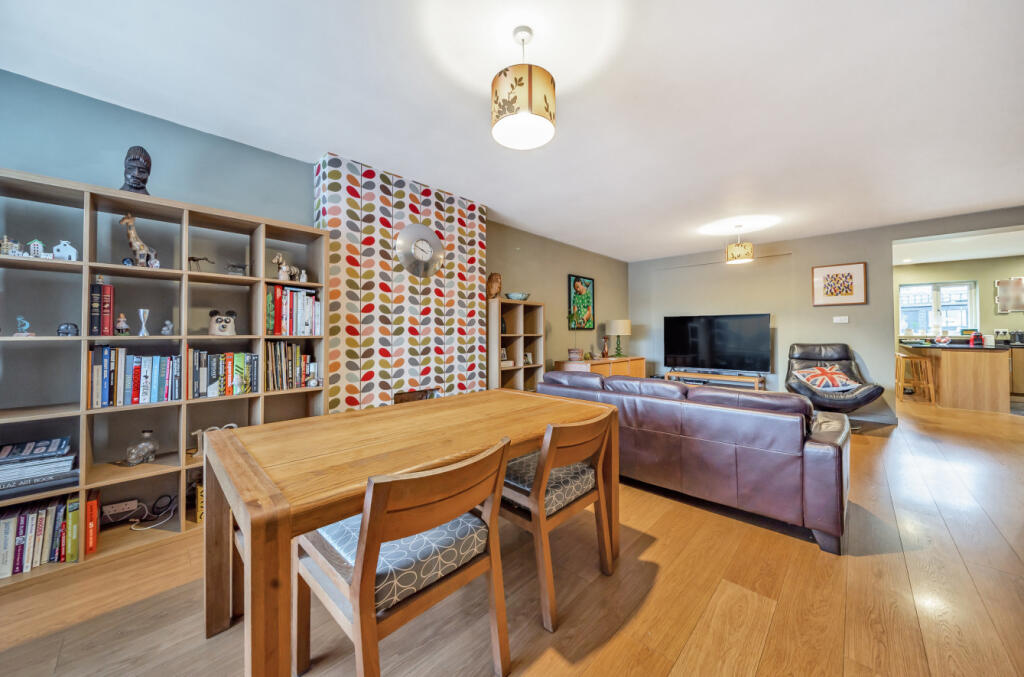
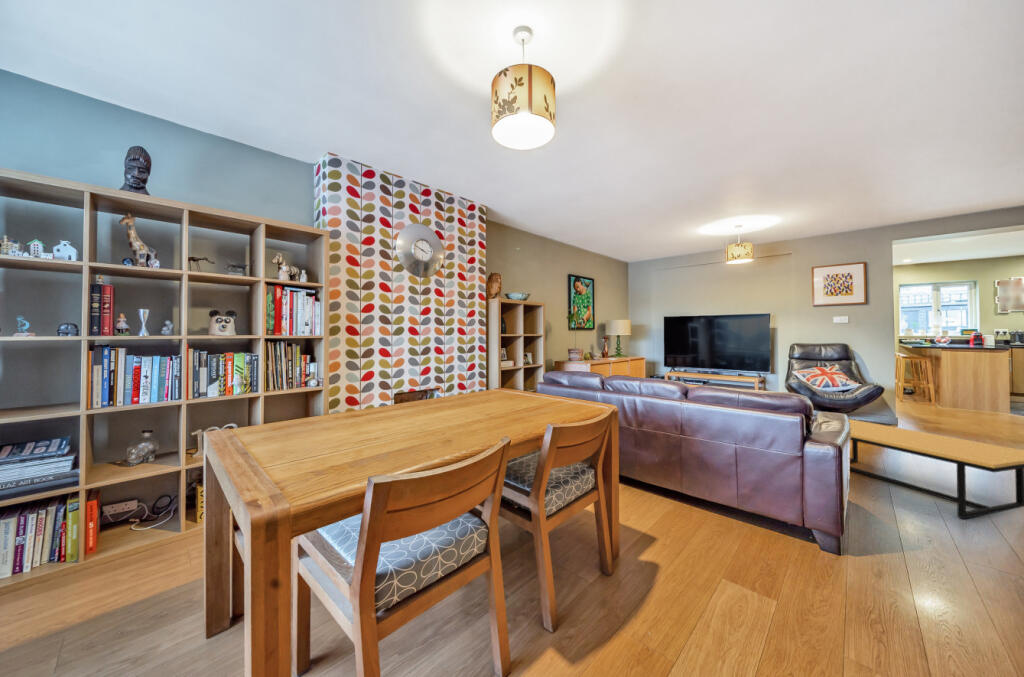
+ coffee table (901, 451)
